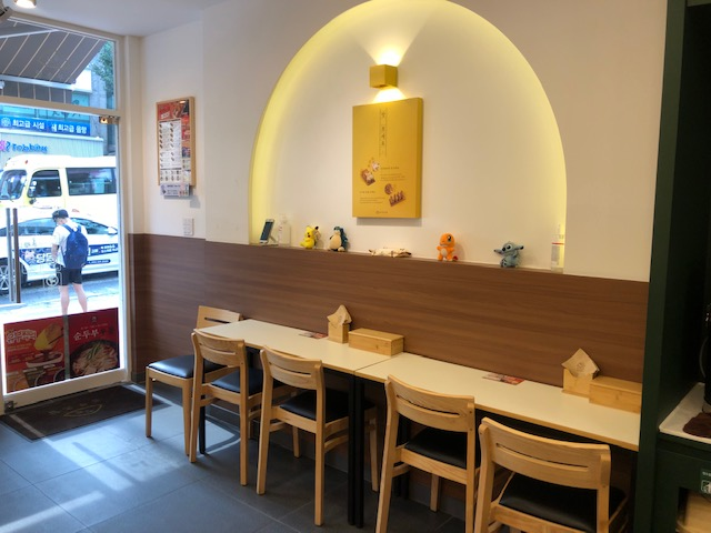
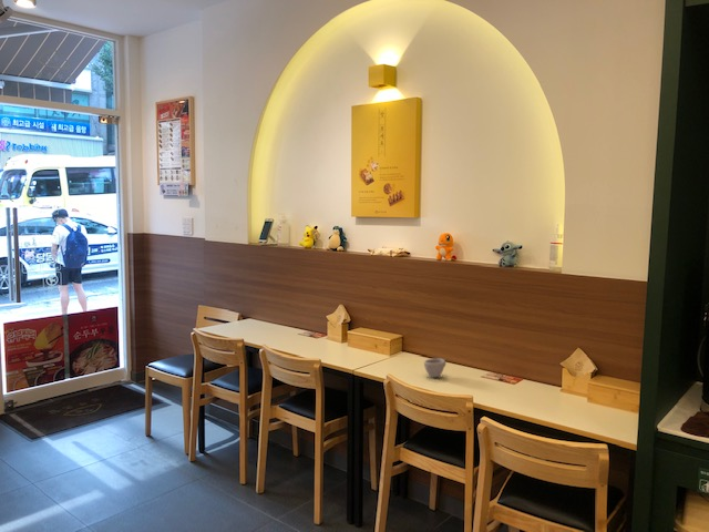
+ cup (435, 367)
